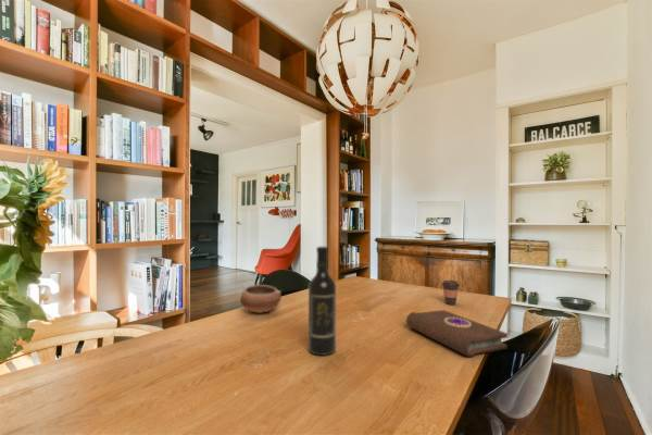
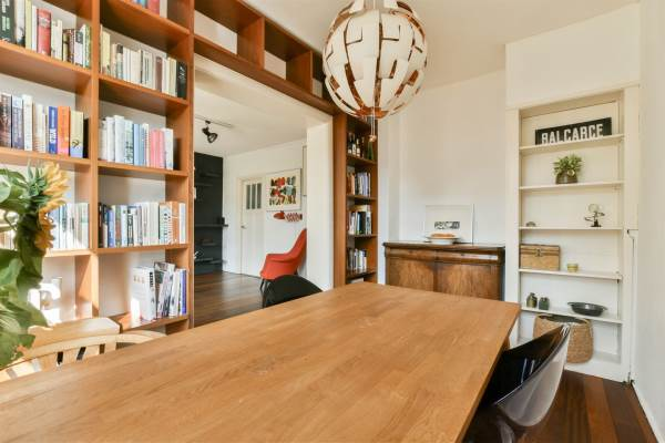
- book (452, 328)
- coffee cup (450, 291)
- wine bottle (322, 298)
- bowl (260, 299)
